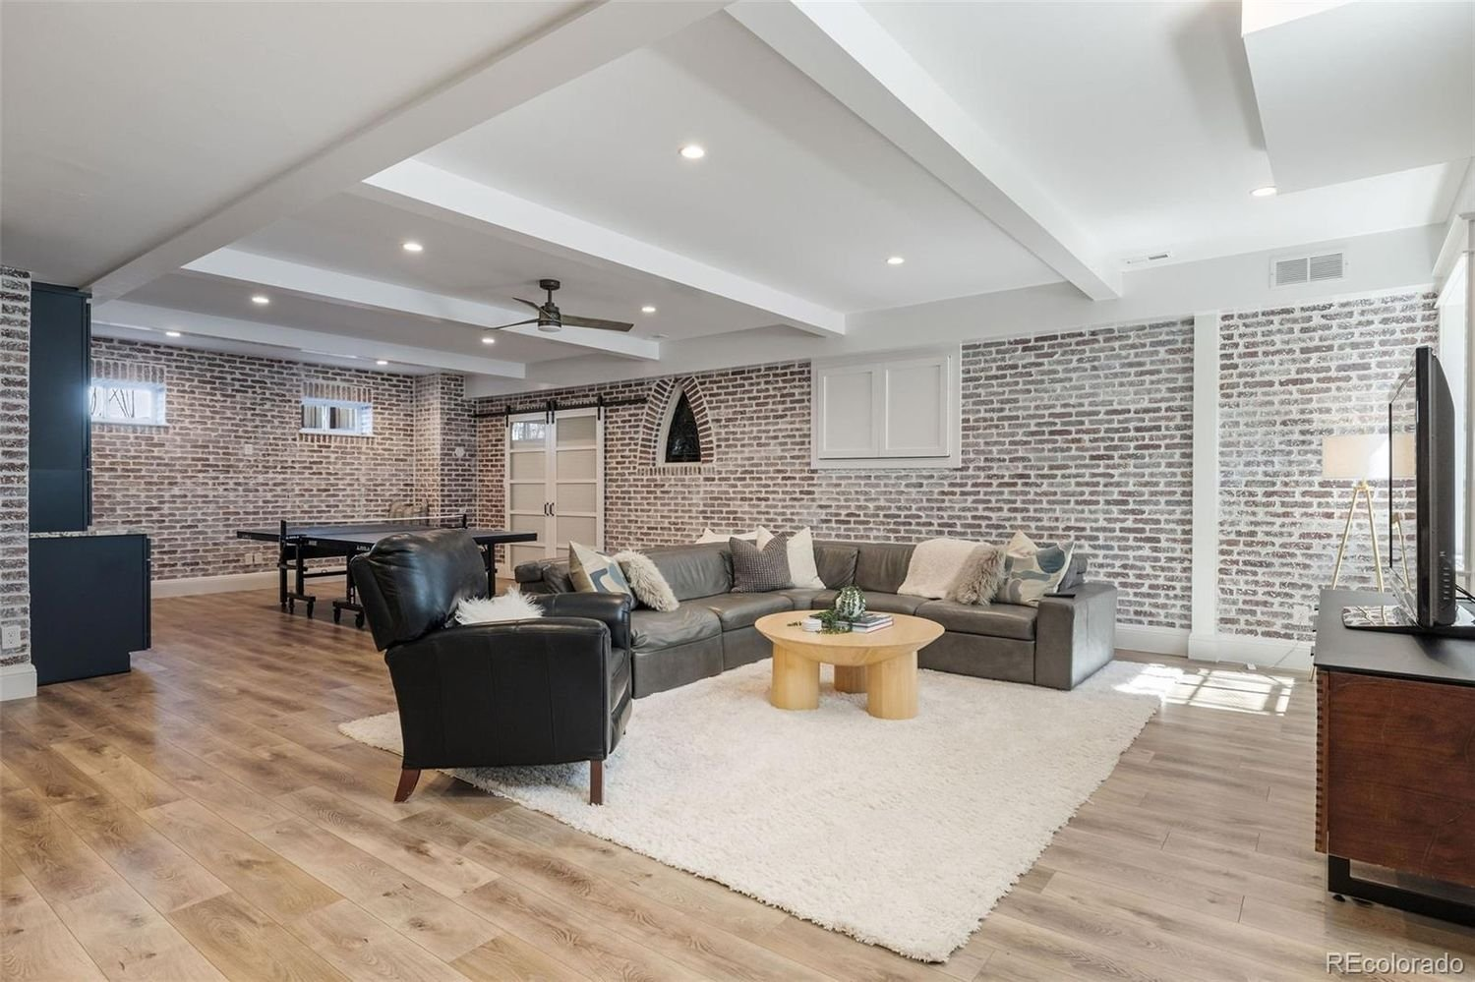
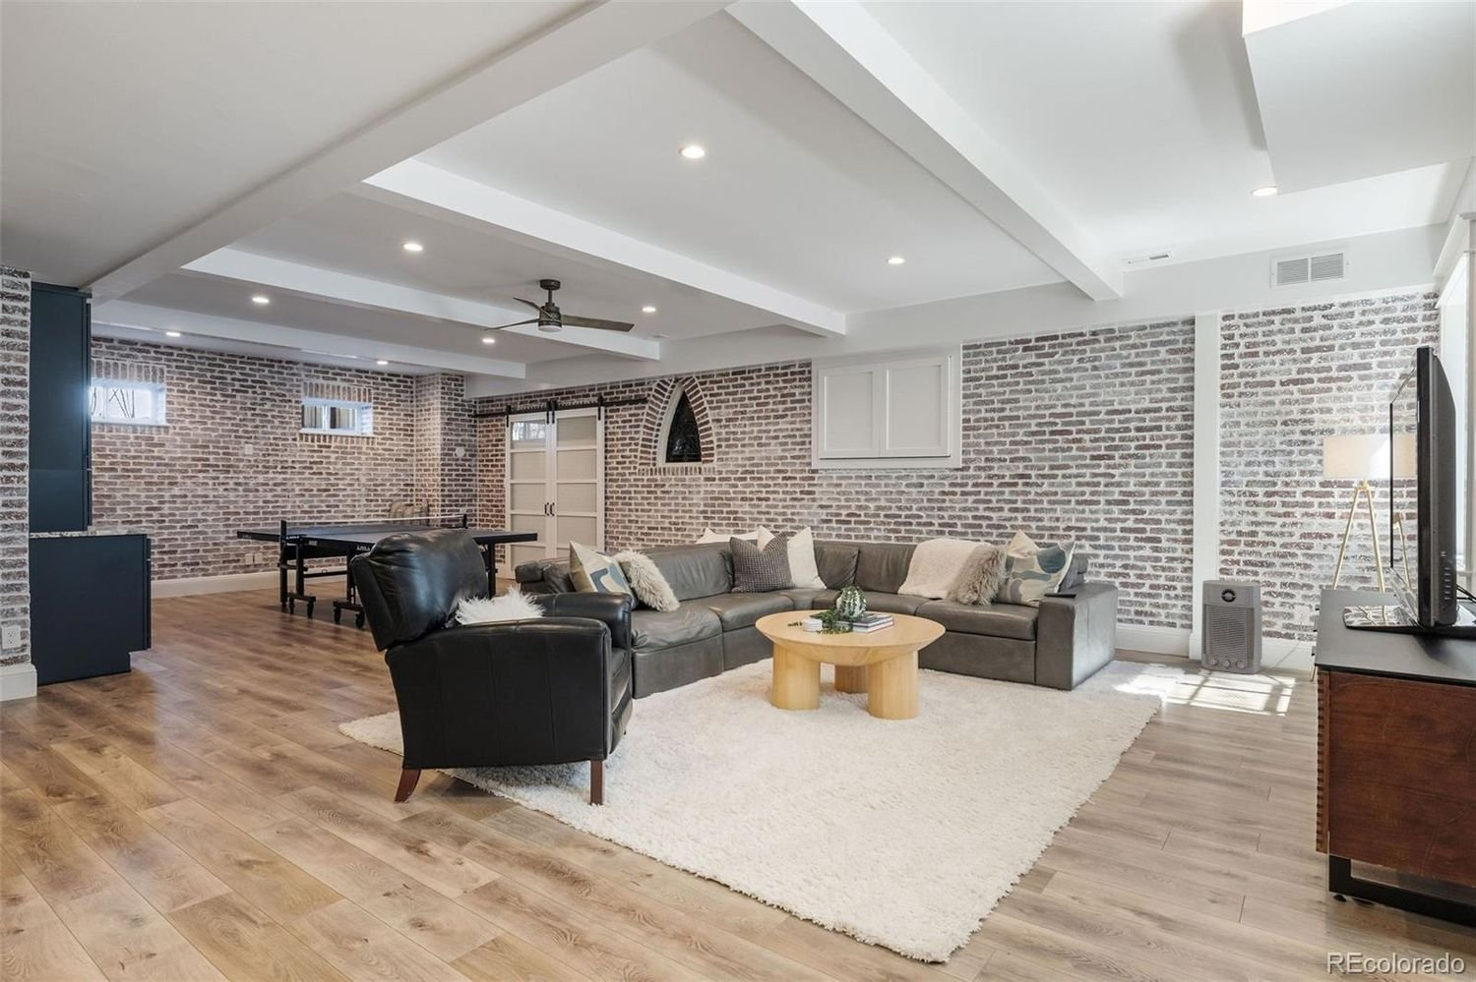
+ air purifier (1230, 625)
